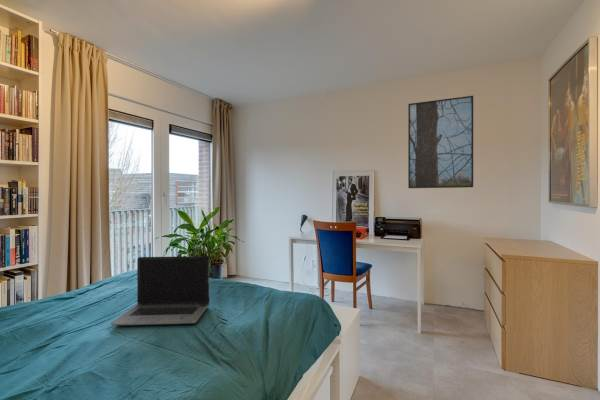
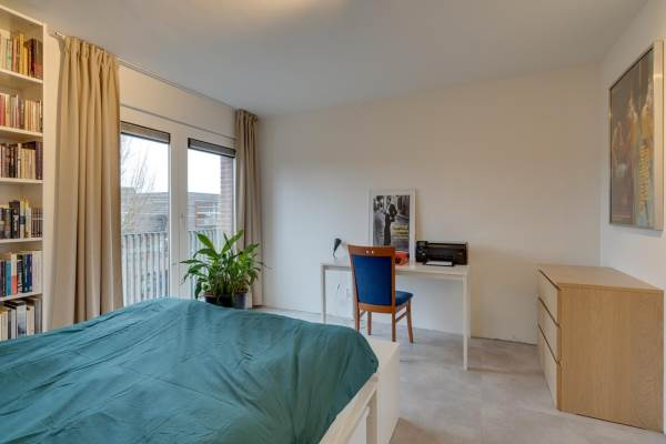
- laptop computer (164, 288)
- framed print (439, 143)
